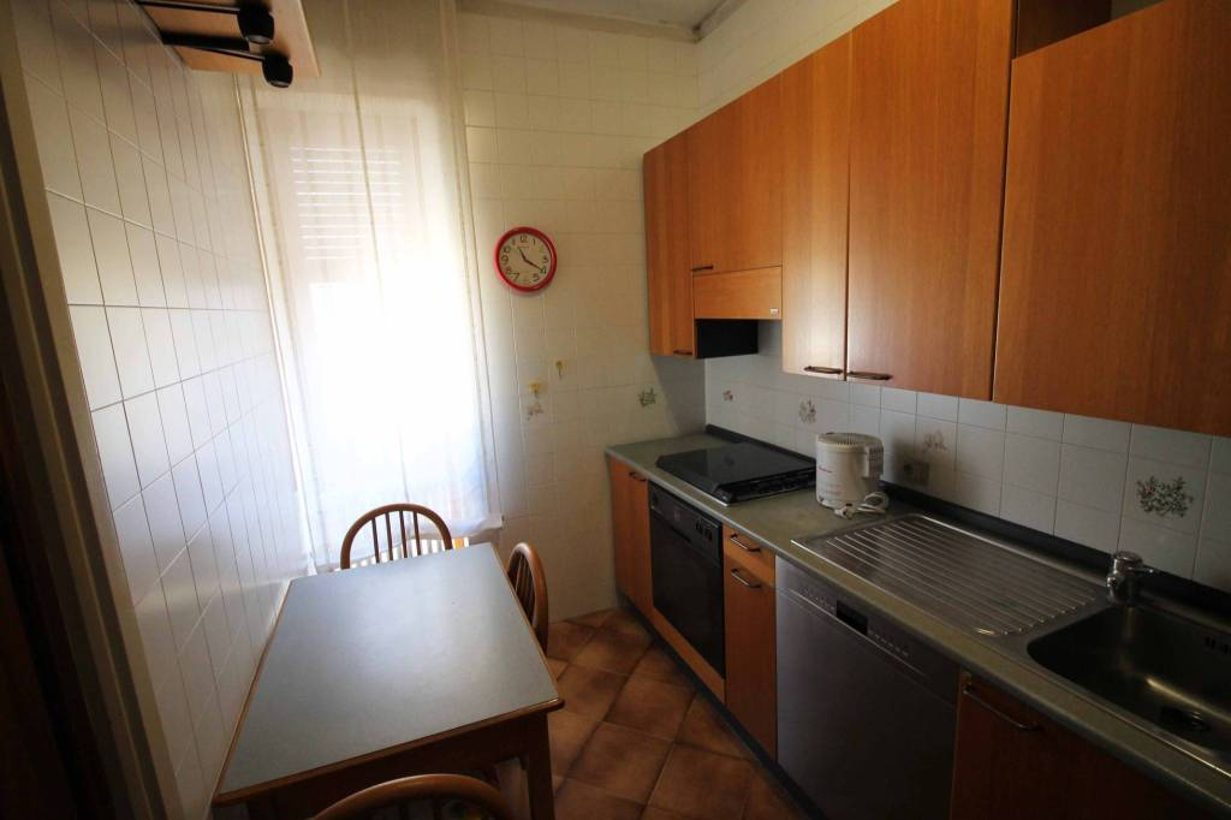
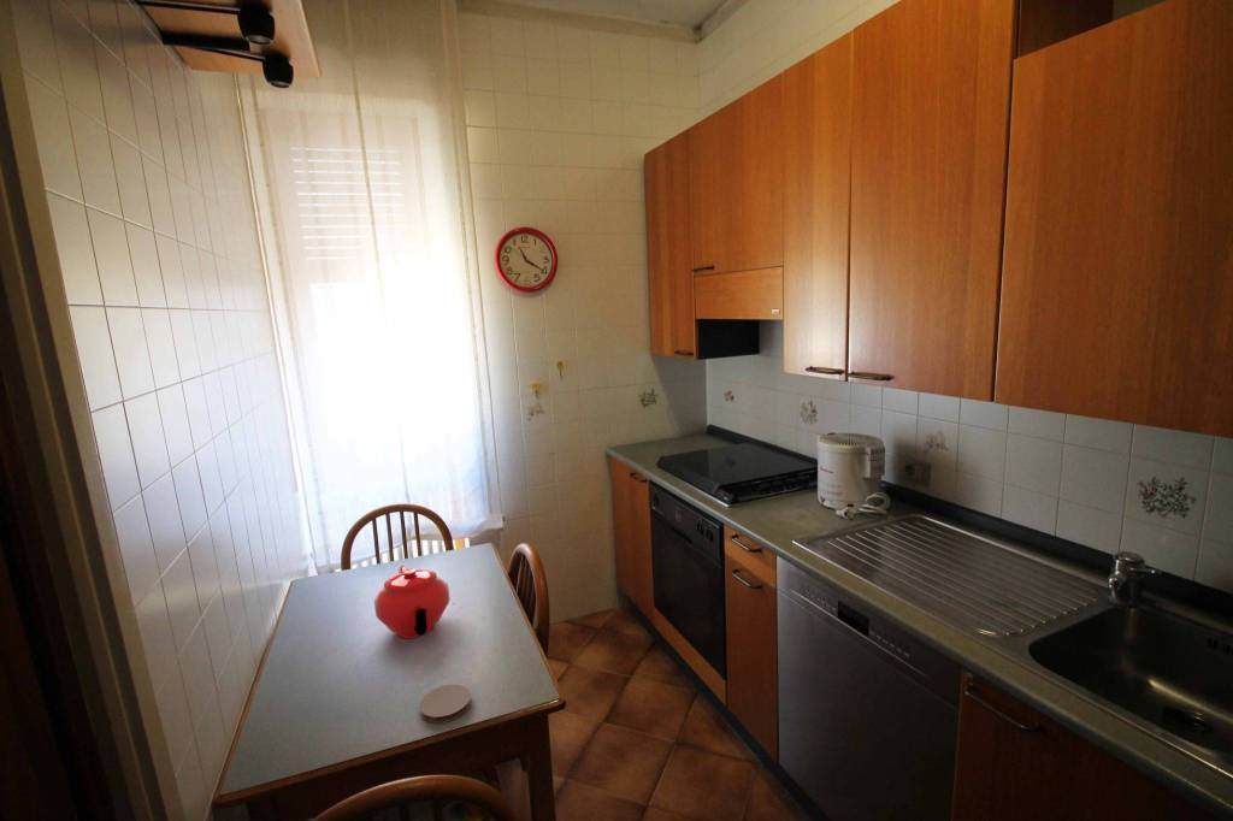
+ coaster (446, 702)
+ teapot (412, 598)
